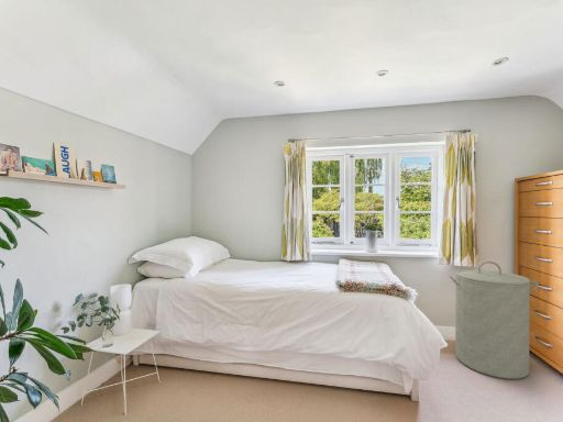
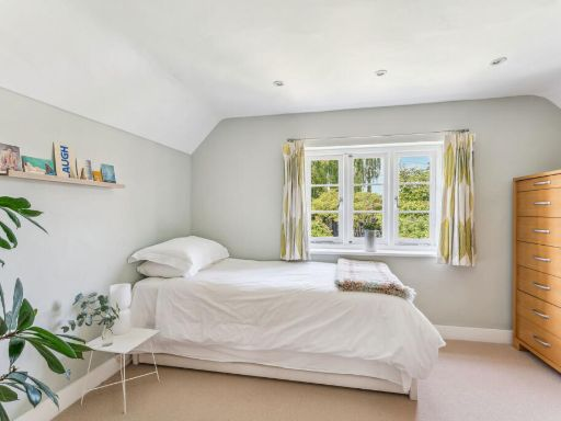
- laundry hamper (490, 311)
